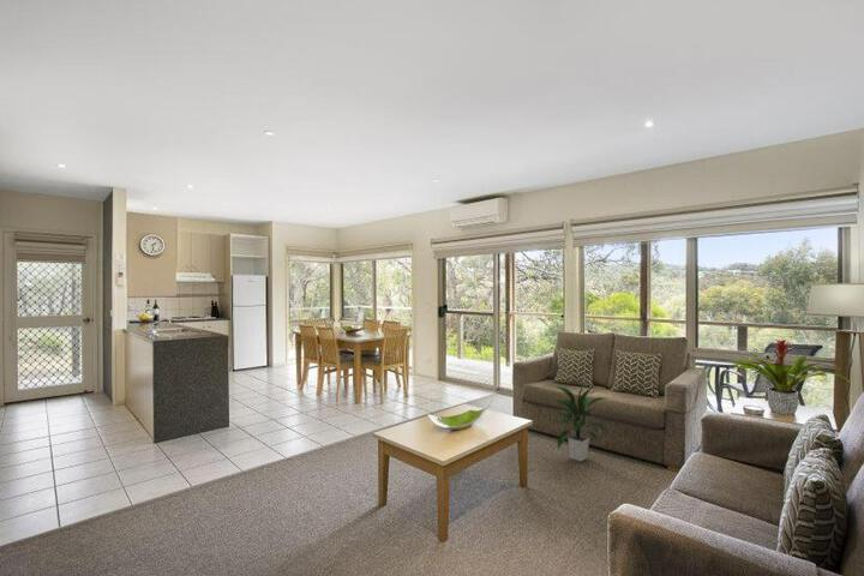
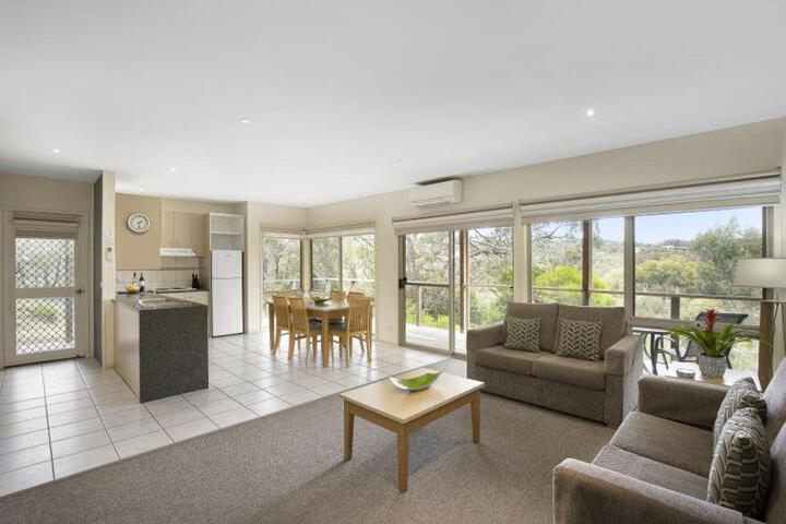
- indoor plant (575, 420)
